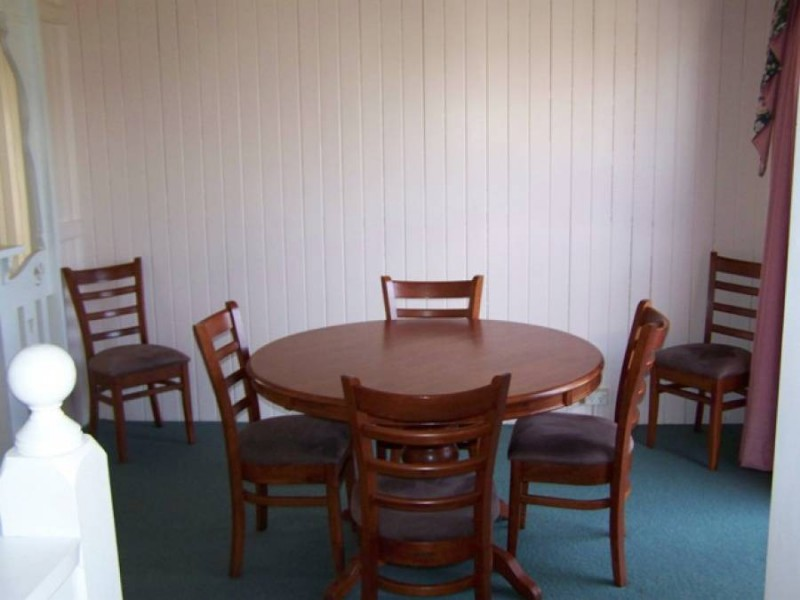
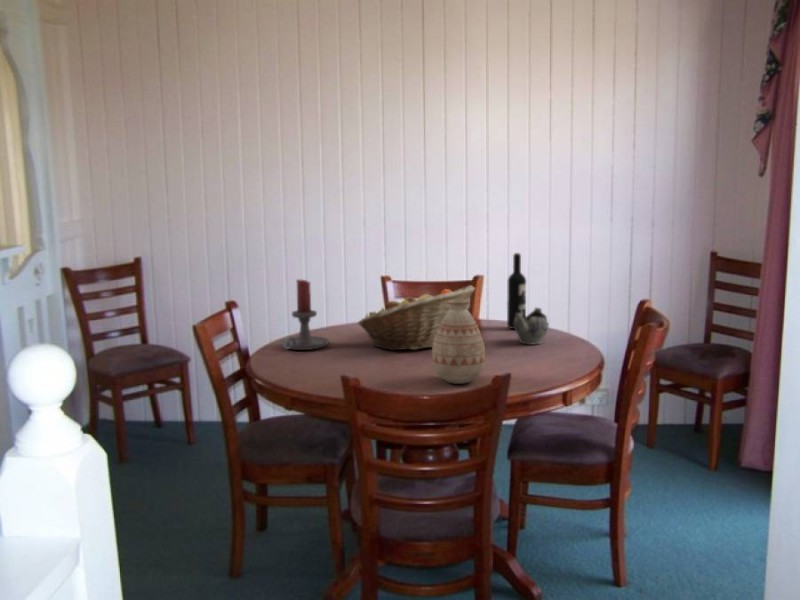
+ wine bottle (516, 290)
+ candle holder (300, 314)
+ teapot (528, 326)
+ vase (458, 341)
+ fruit basket (418, 314)
